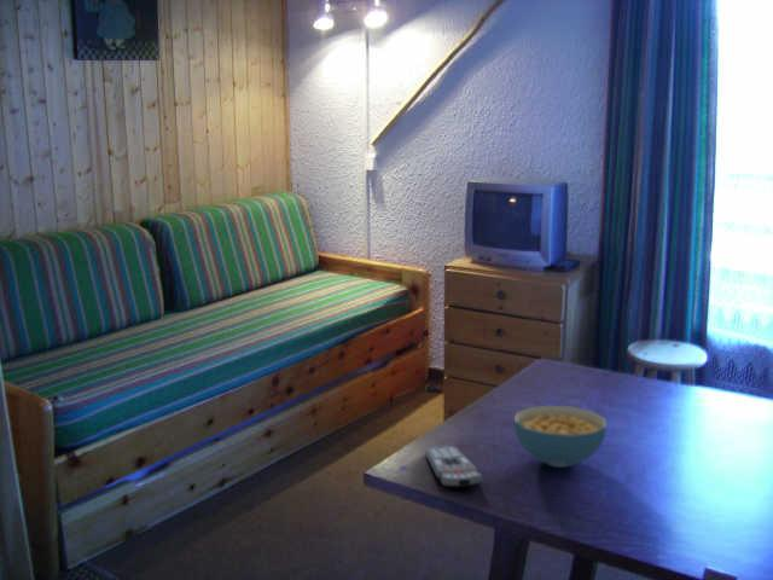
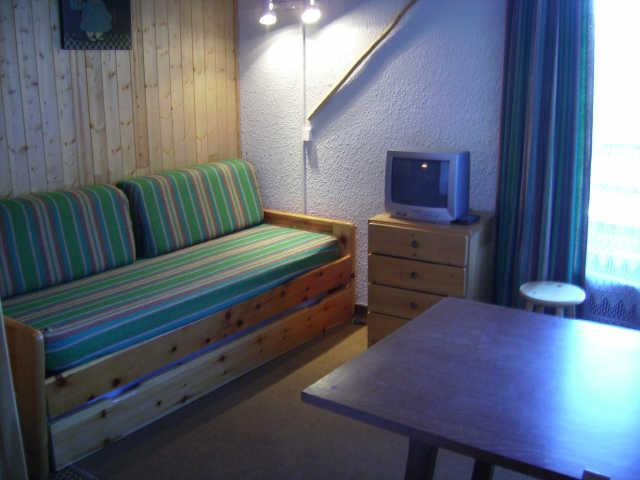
- remote control (451, 465)
- cereal bowl (559, 441)
